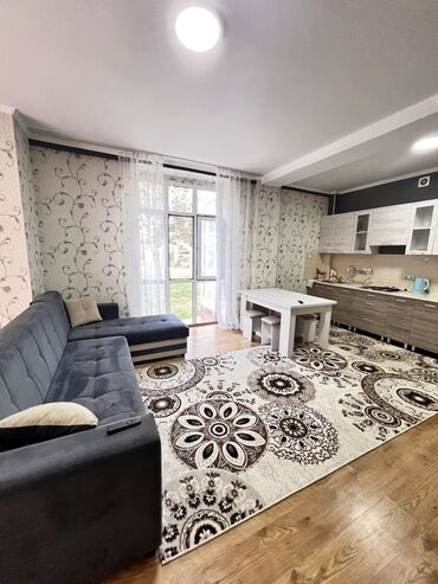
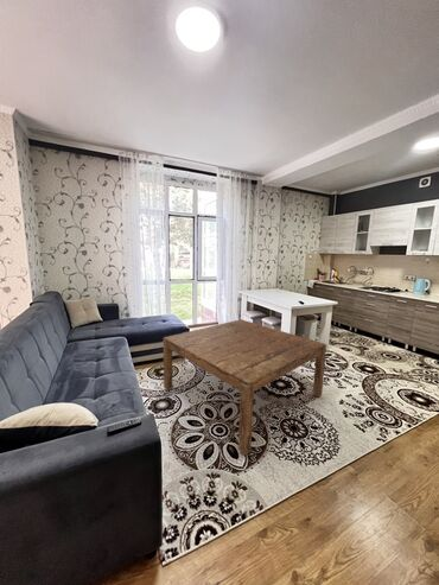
+ coffee table (242, 365)
